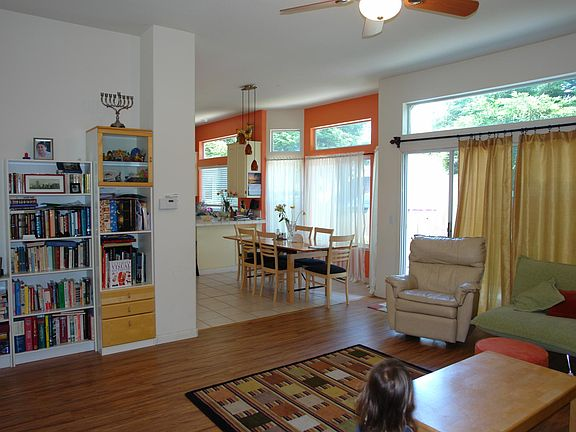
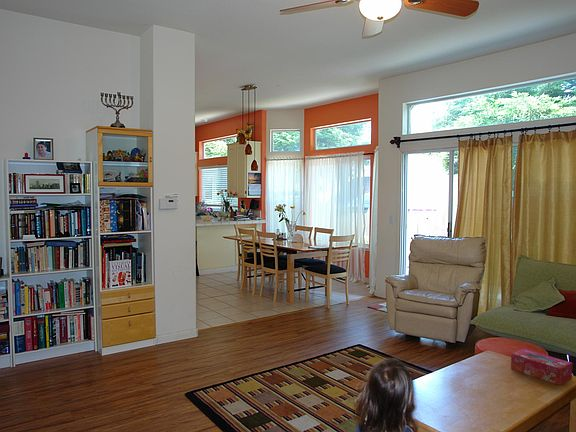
+ tissue box (540, 365)
